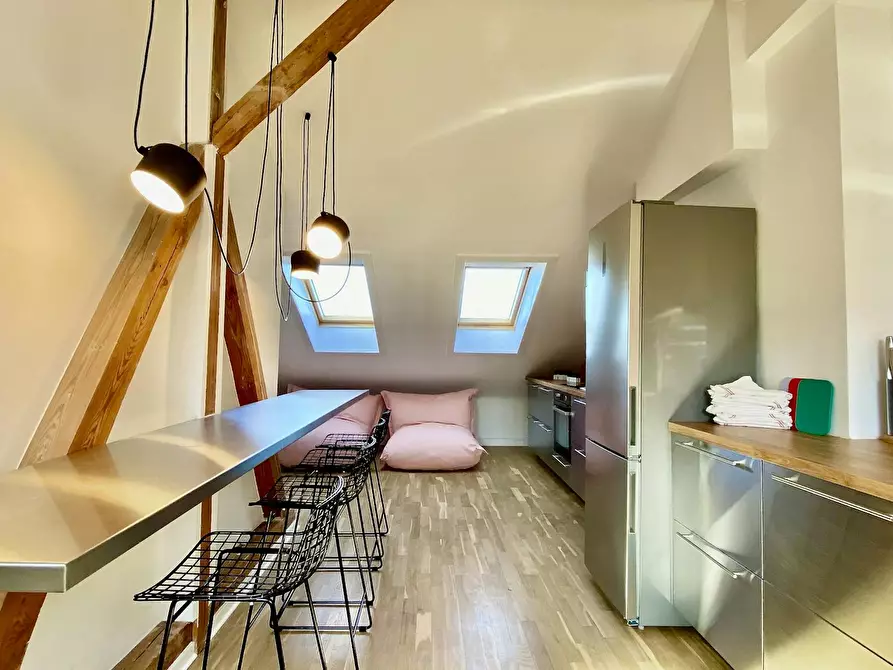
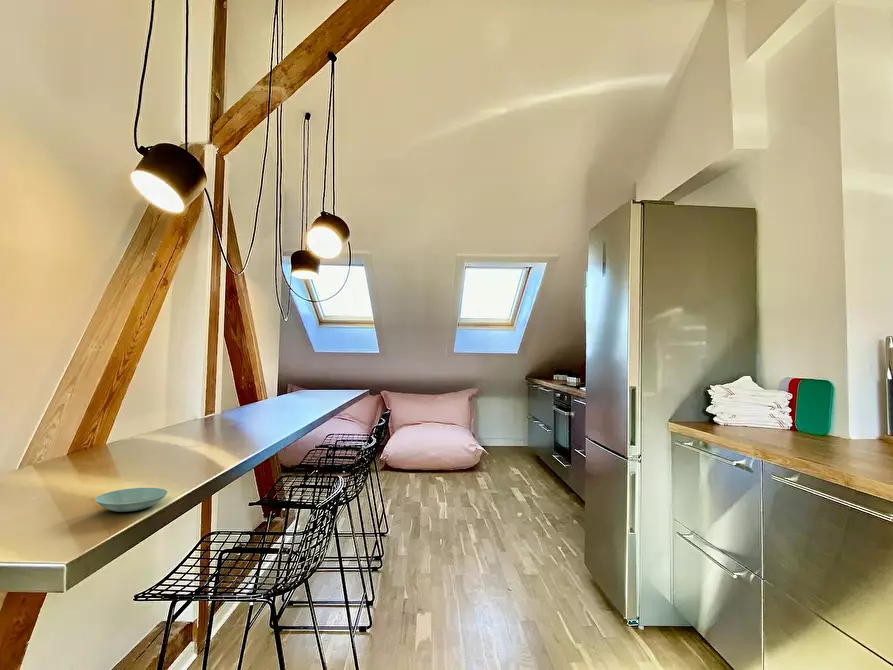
+ saucer (131, 500)
